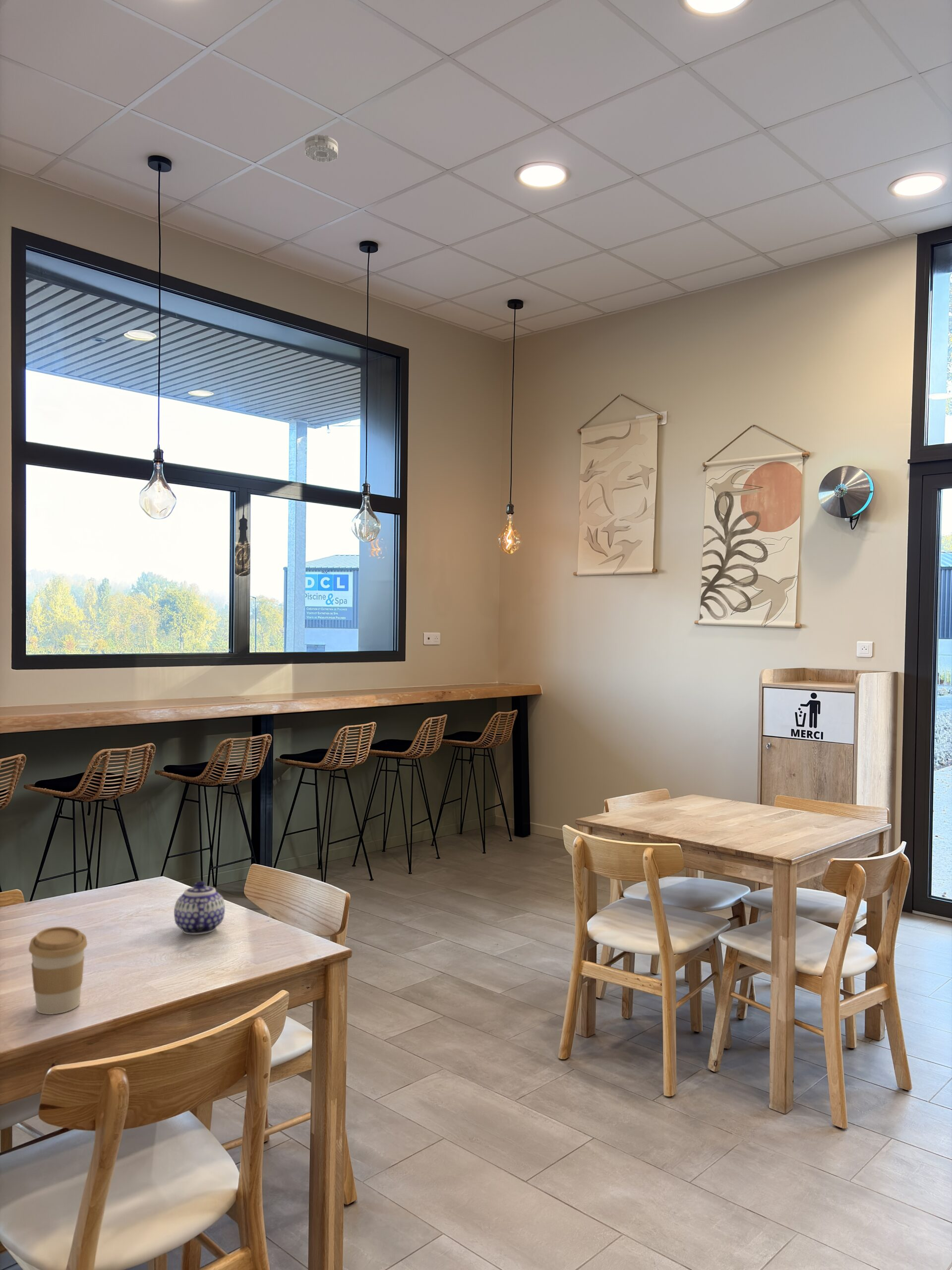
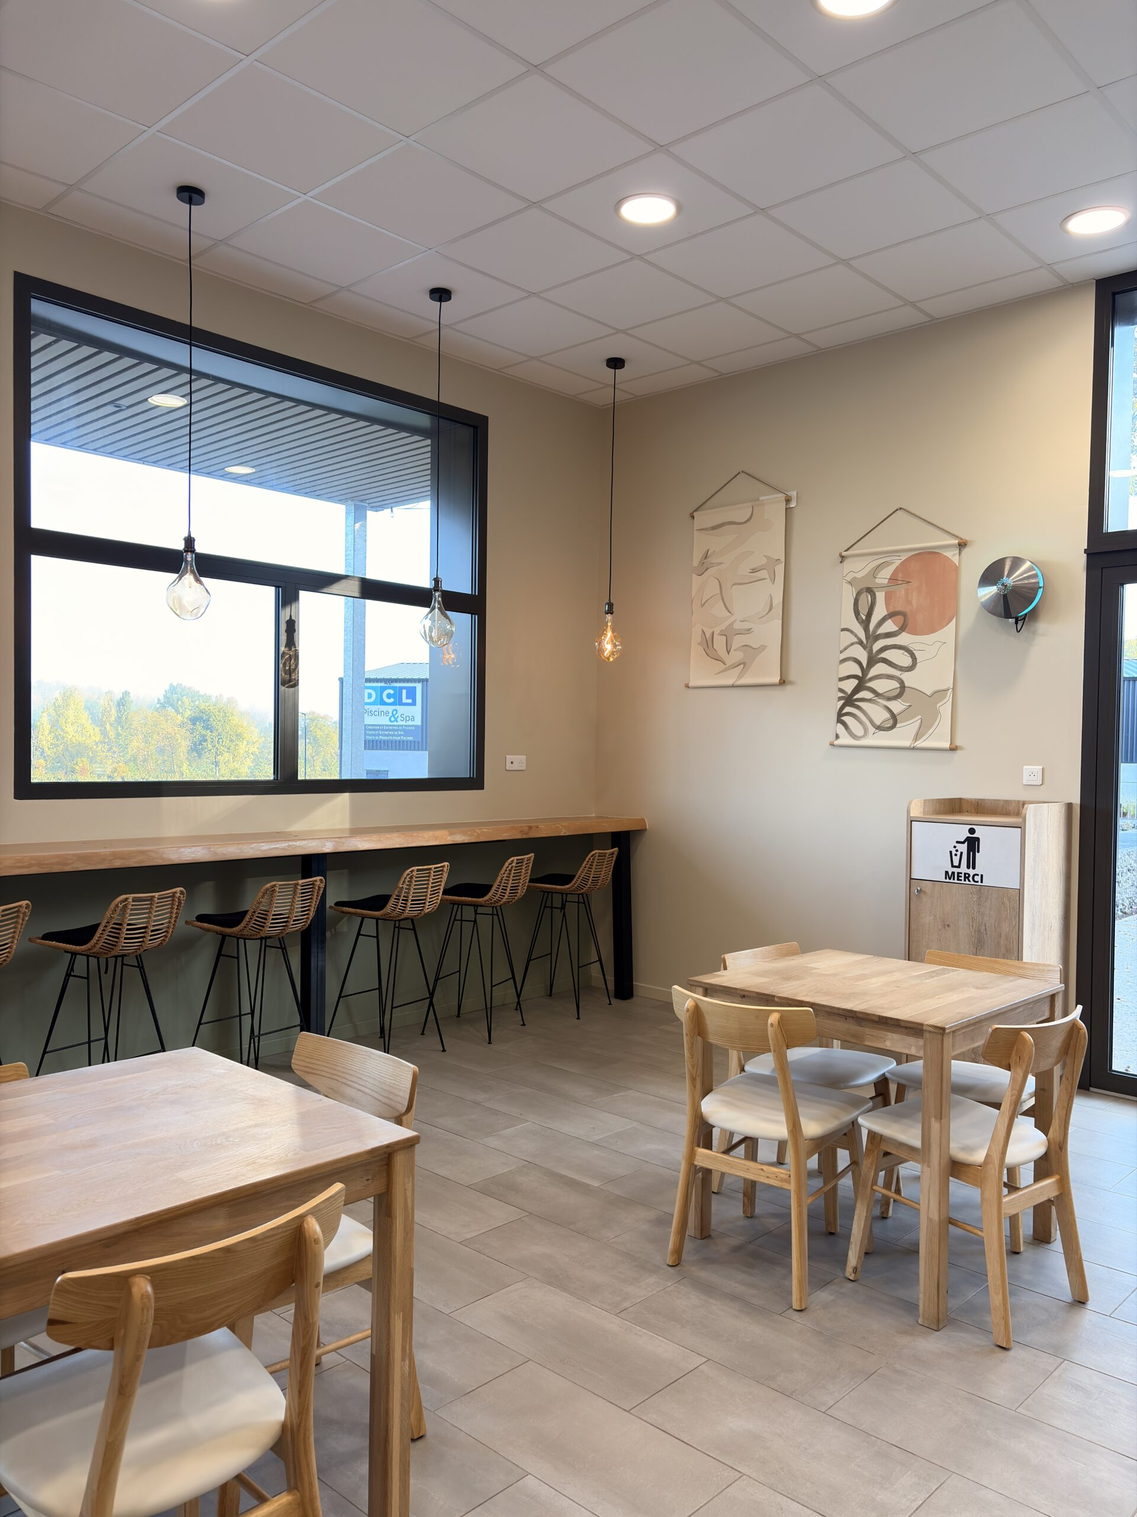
- smoke detector (321, 147)
- coffee cup (58, 969)
- teapot (199, 905)
